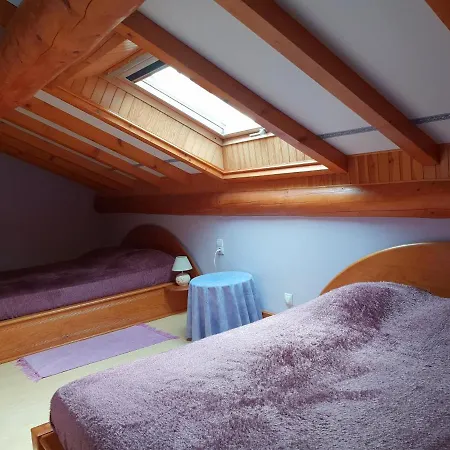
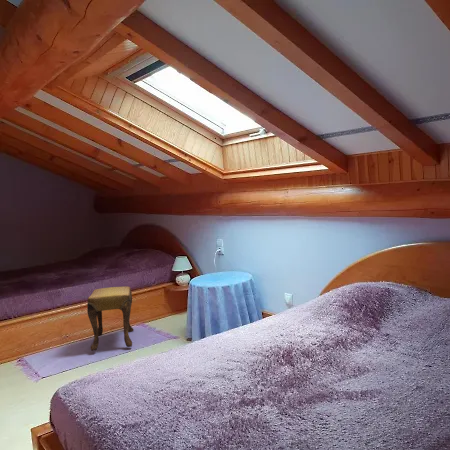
+ footstool (111, 309)
